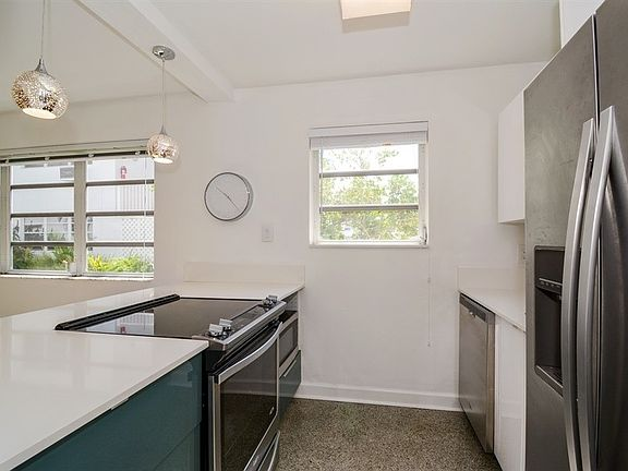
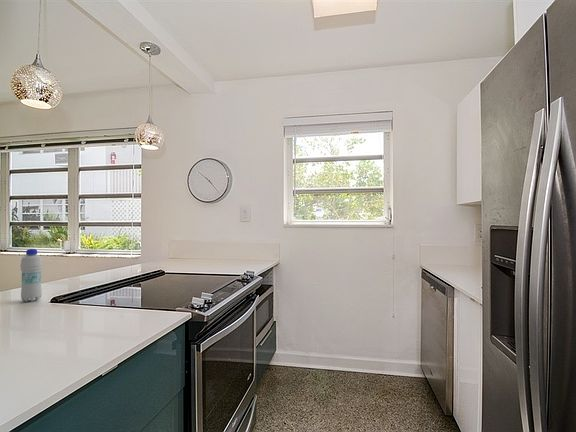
+ bottle (31, 274)
